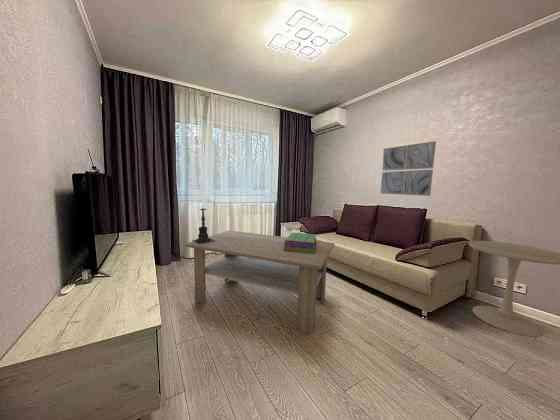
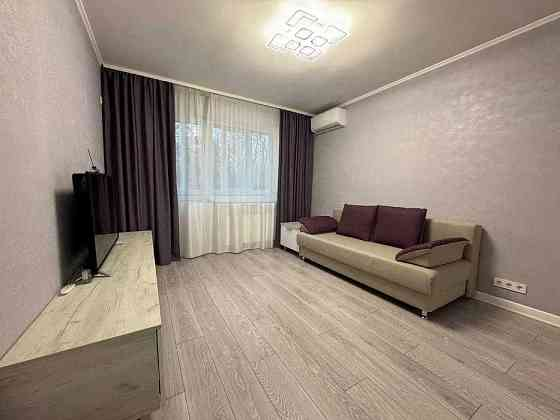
- candle holder (203, 222)
- side table (510, 285)
- coffee table (261, 272)
- wall art (405, 169)
- stack of books (301, 241)
